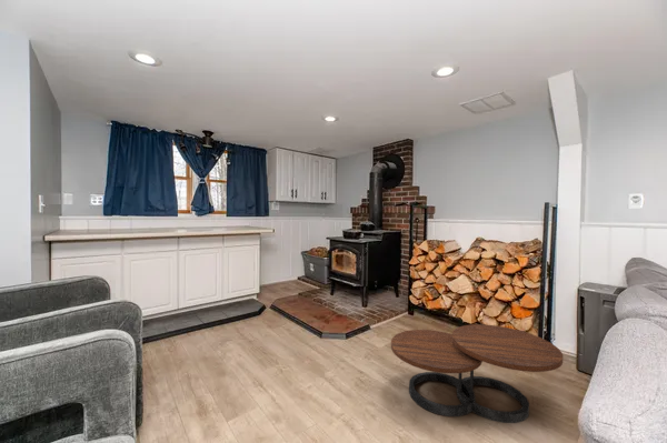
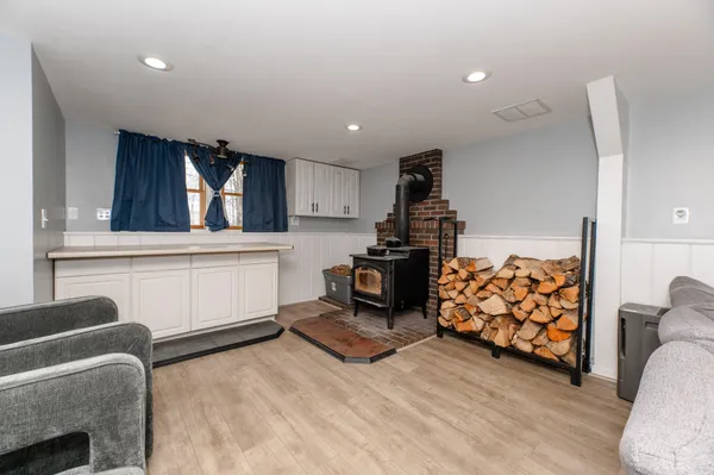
- coffee table (468, 369)
